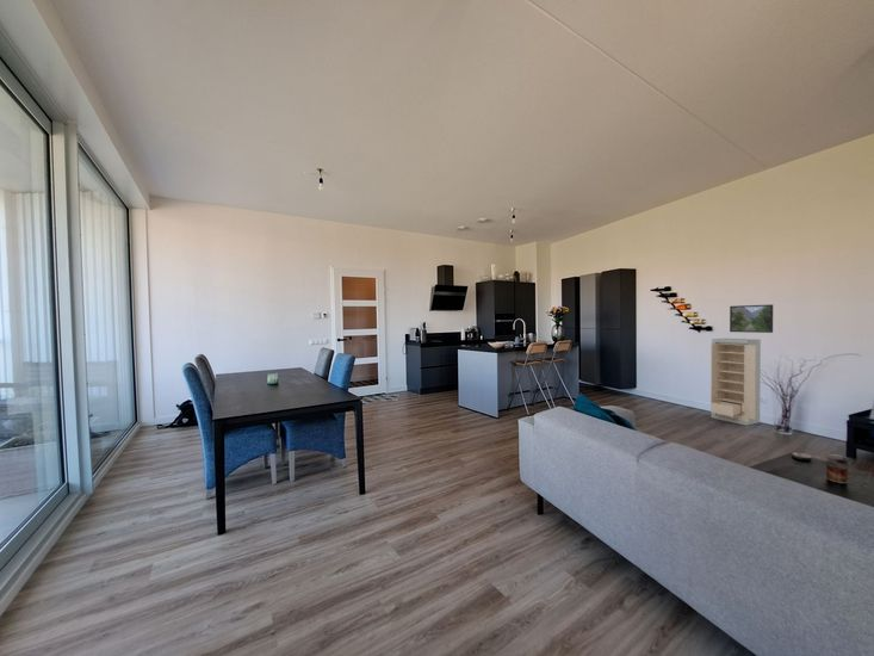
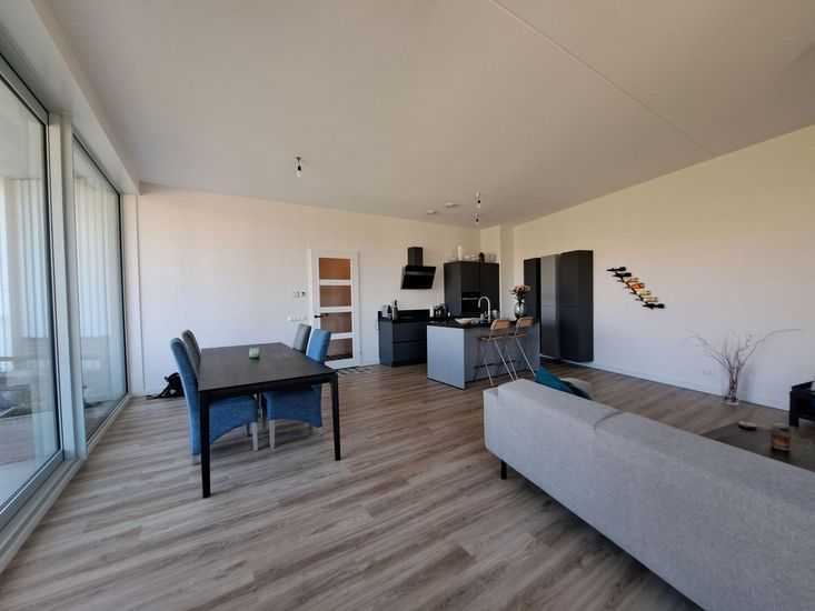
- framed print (750, 318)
- storage cabinet (736, 380)
